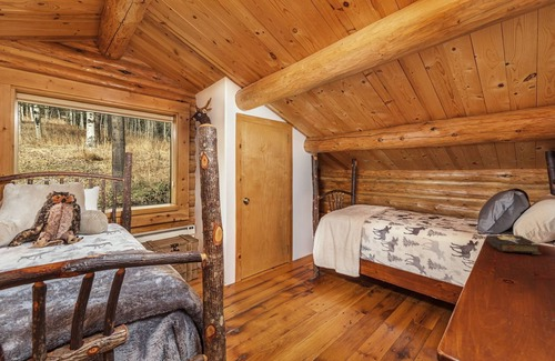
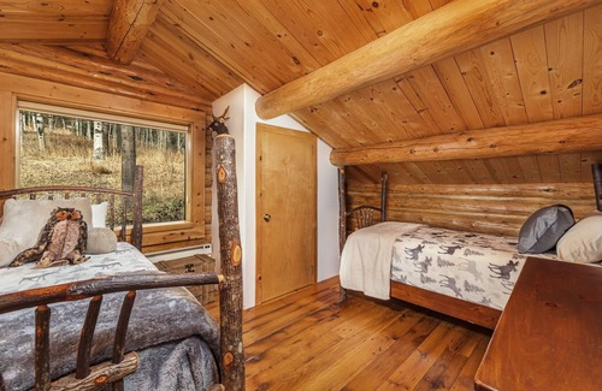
- hardback book (511, 242)
